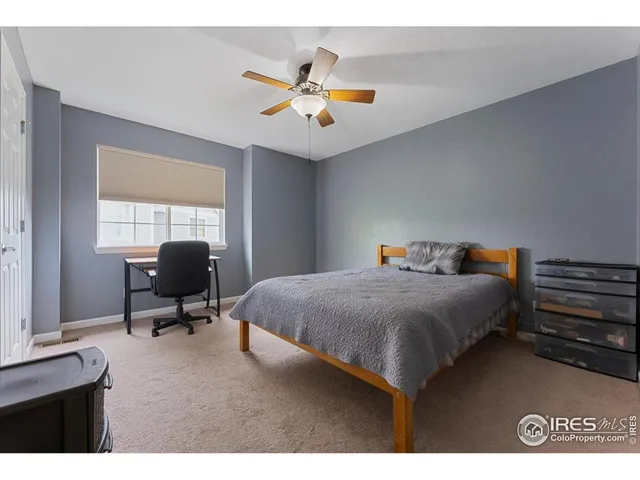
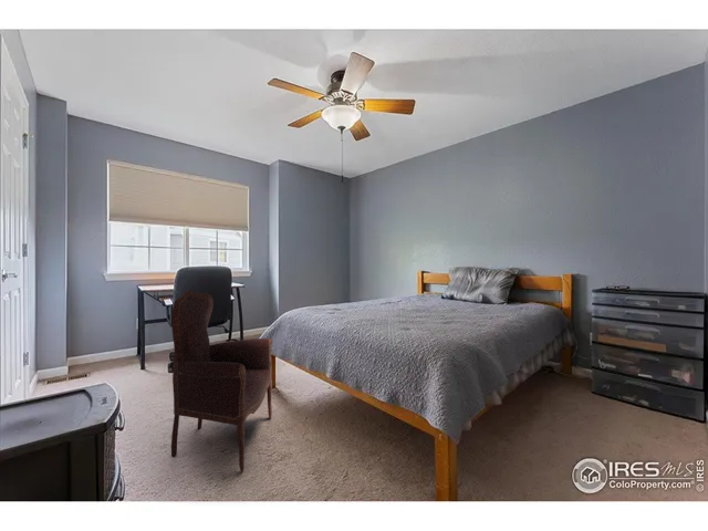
+ armchair (222, 365)
